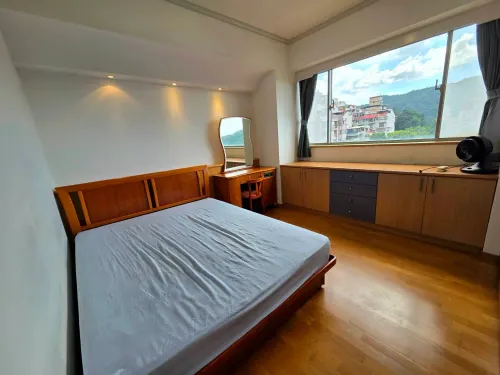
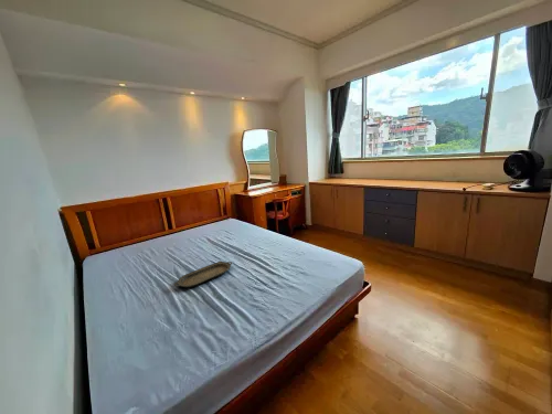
+ serving tray (205, 274)
